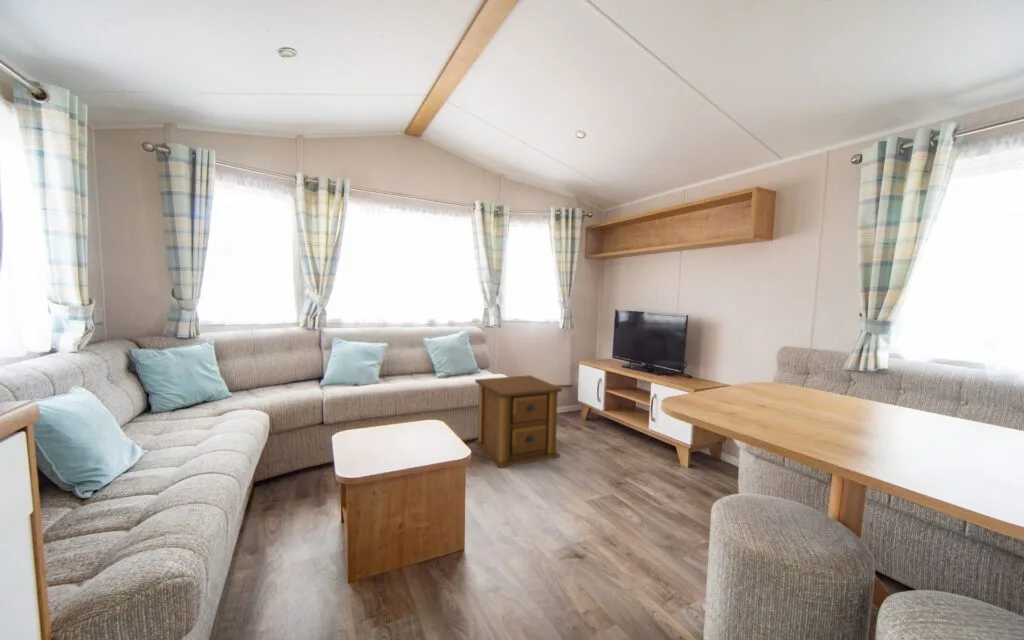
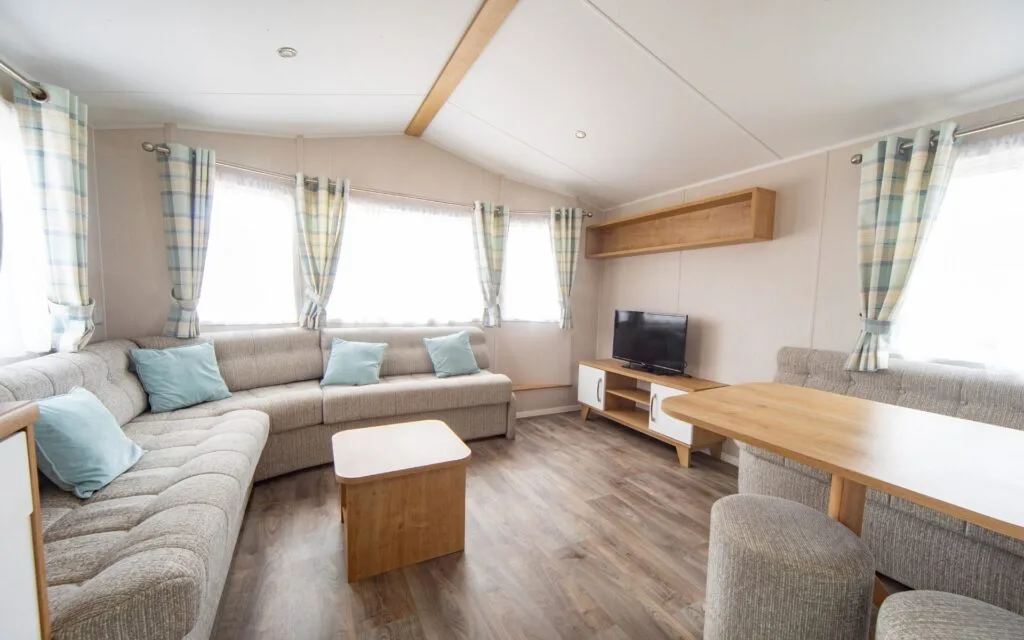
- side table (516, 417)
